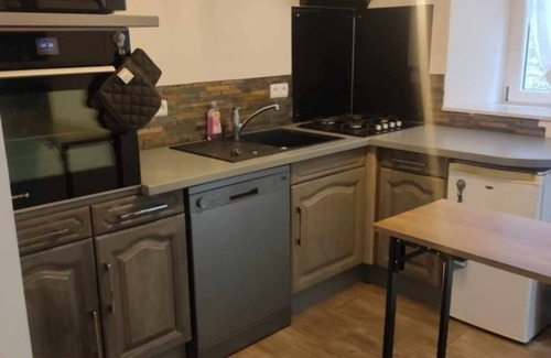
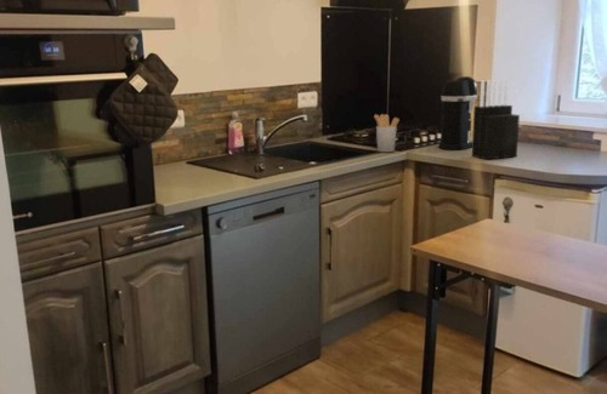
+ coffee maker (458, 112)
+ knife block (498, 119)
+ utensil holder (384, 131)
